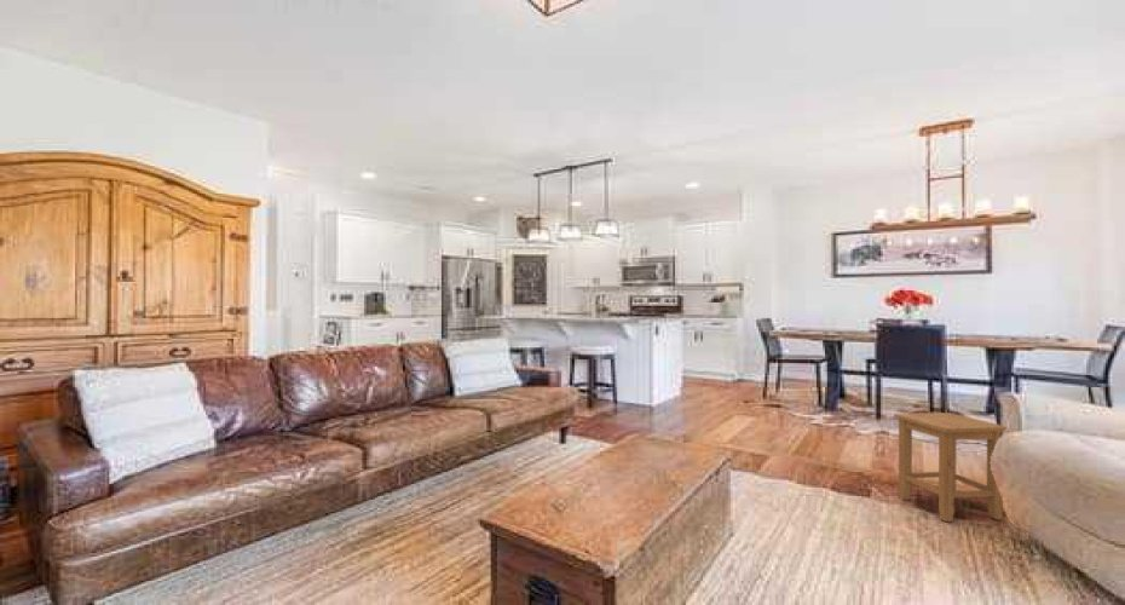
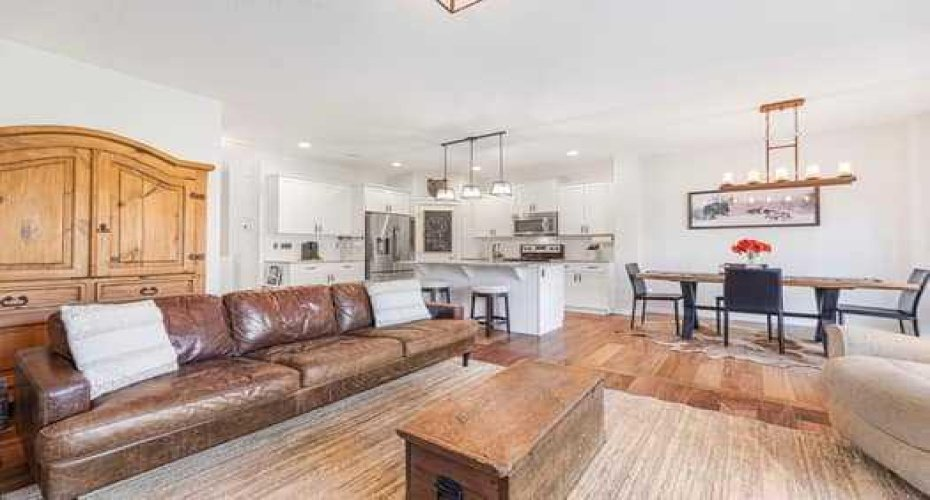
- stool (947, 463)
